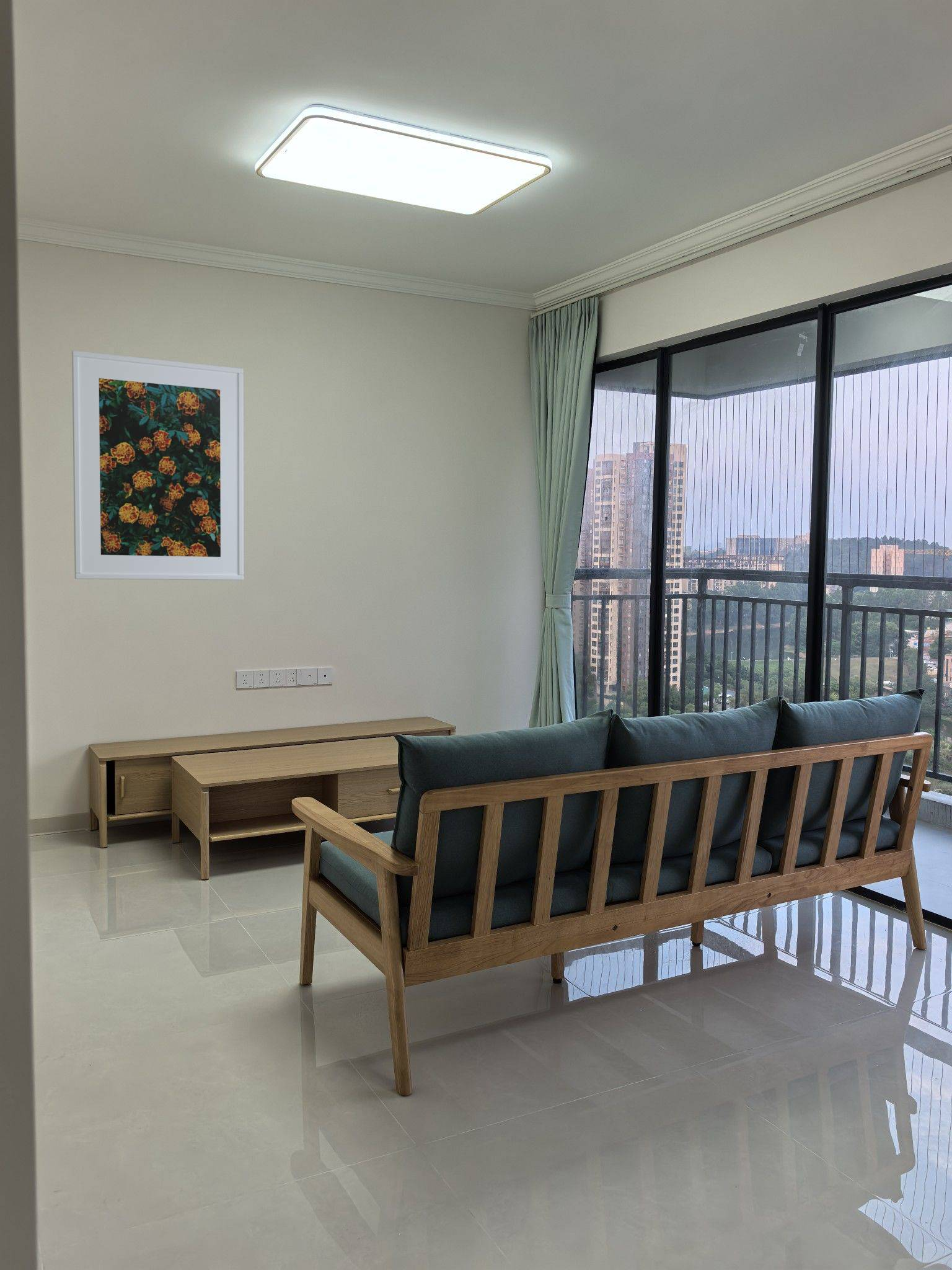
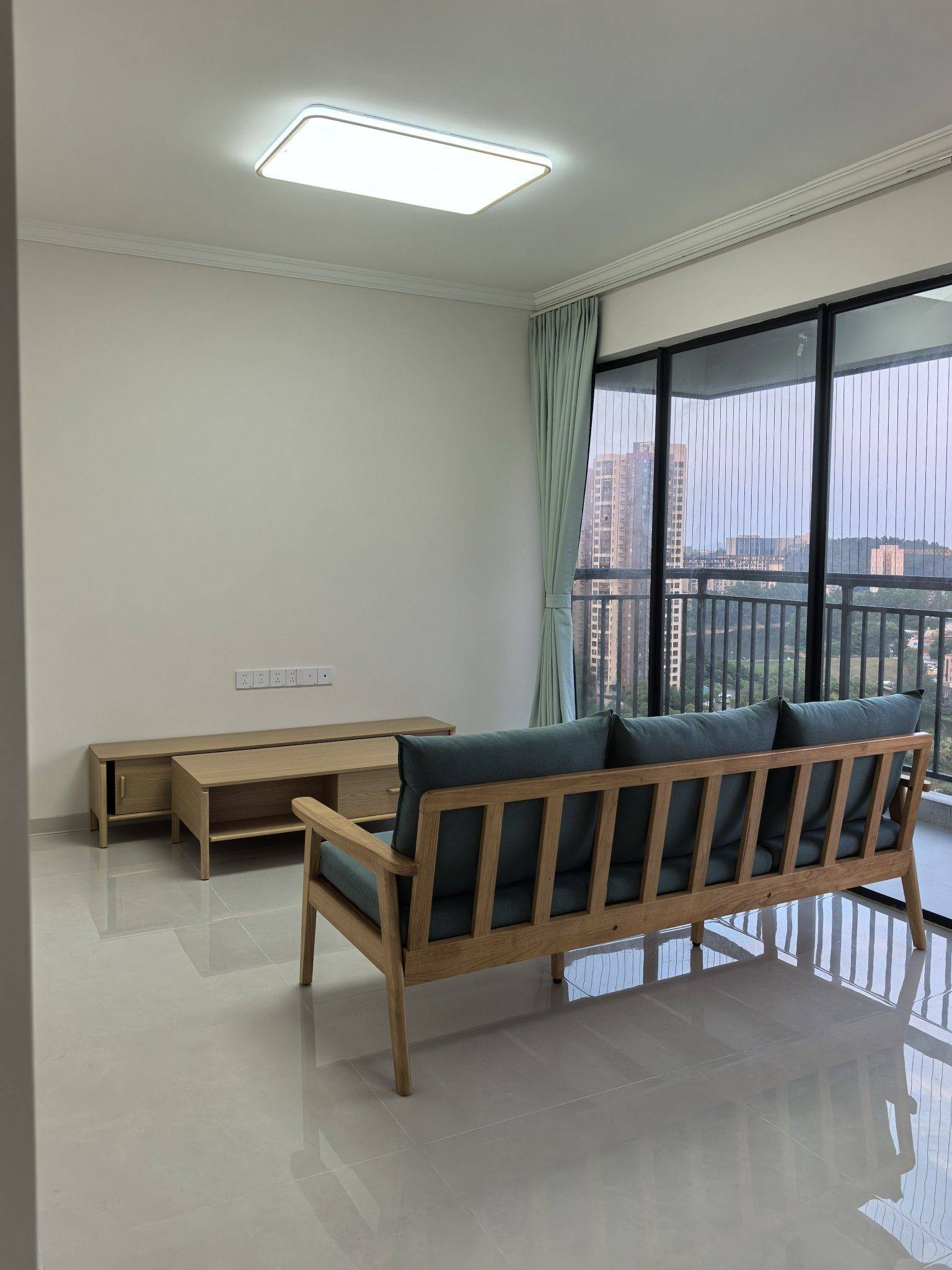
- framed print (161, 470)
